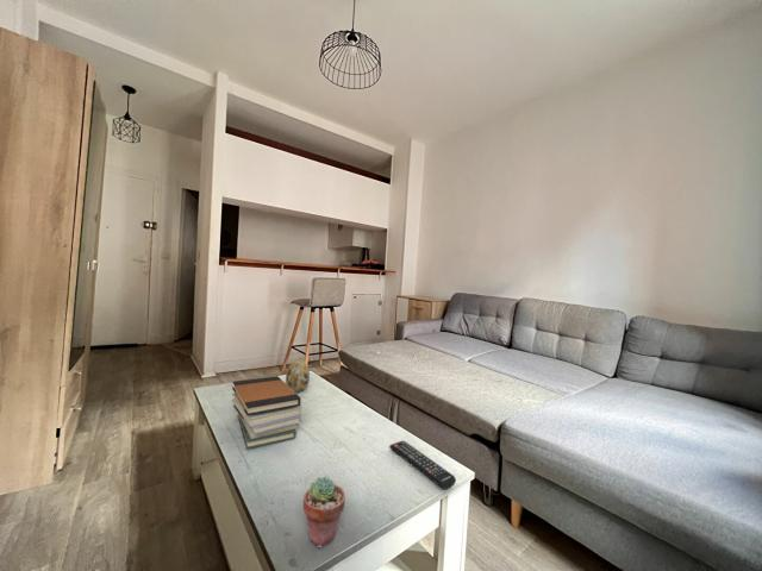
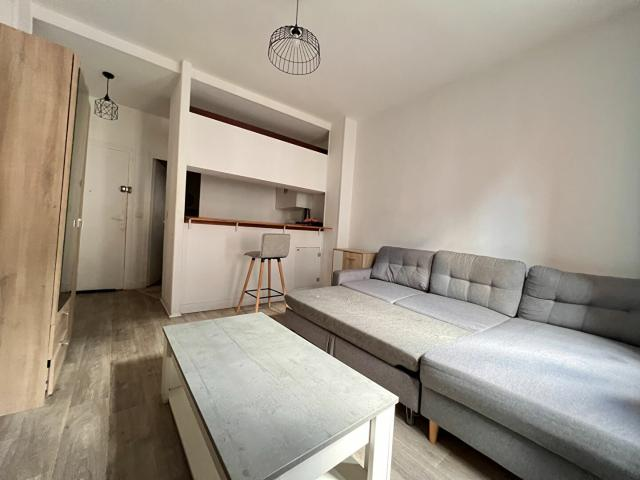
- decorative egg (298, 374)
- book stack (264, 408)
- remote control (419, 462)
- potted succulent (324, 506)
